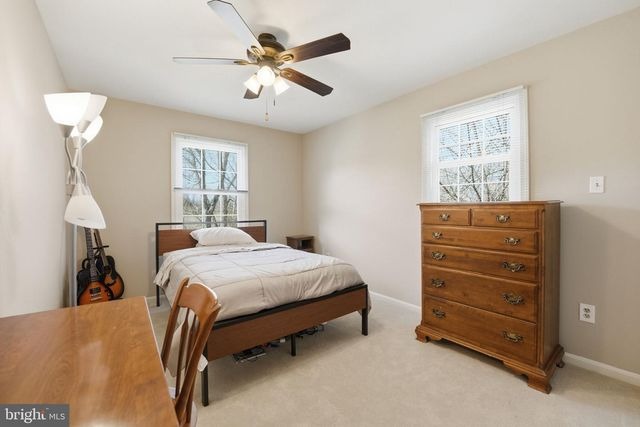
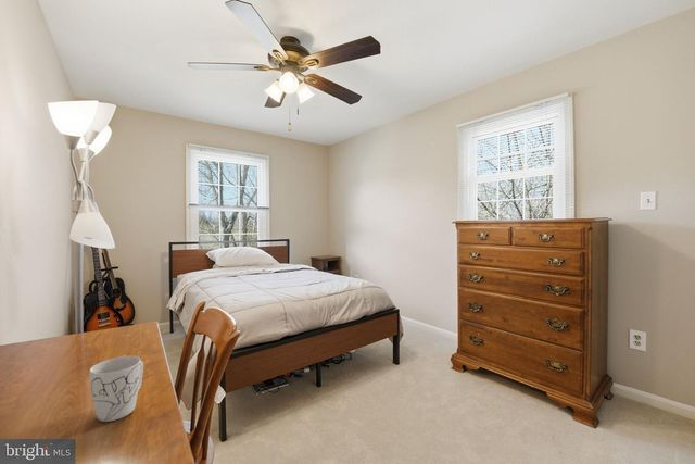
+ mug (122, 385)
